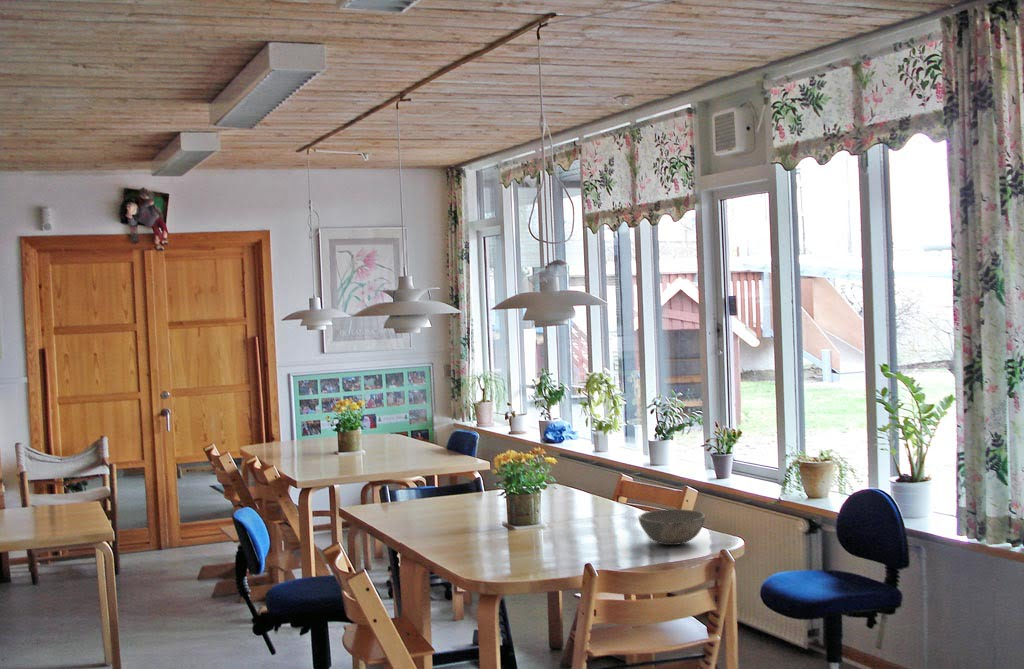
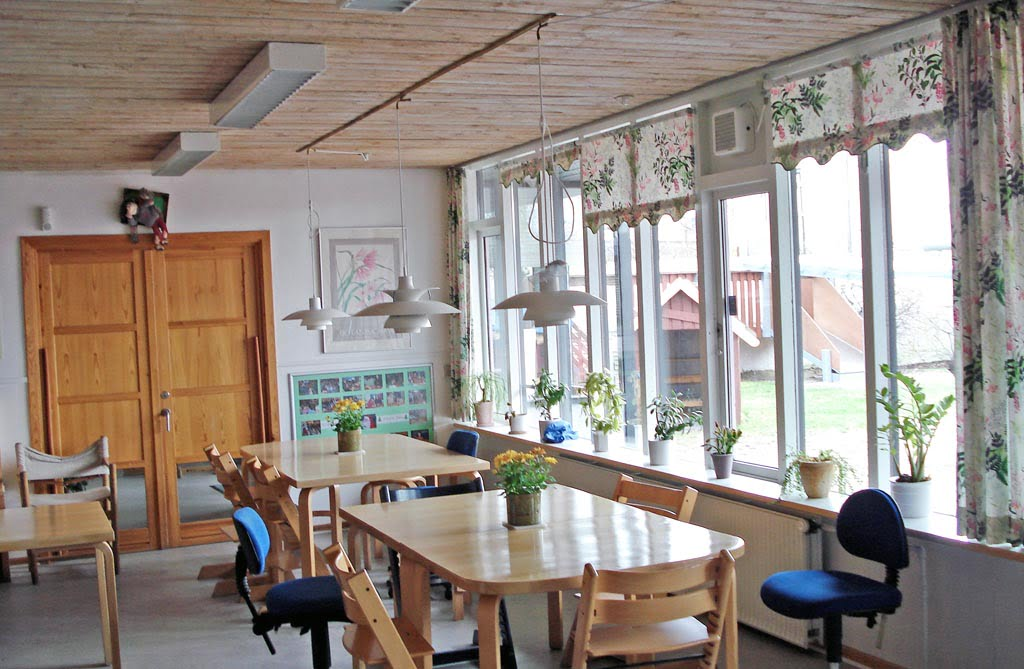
- bowl (671, 529)
